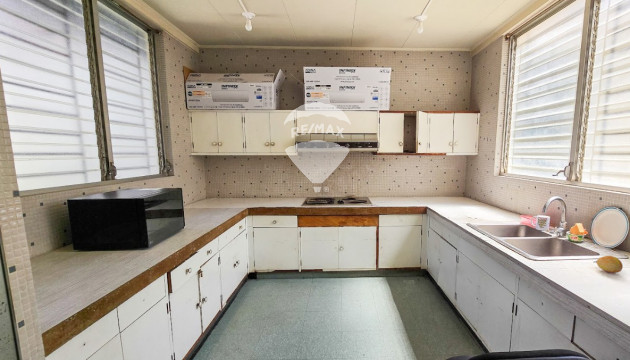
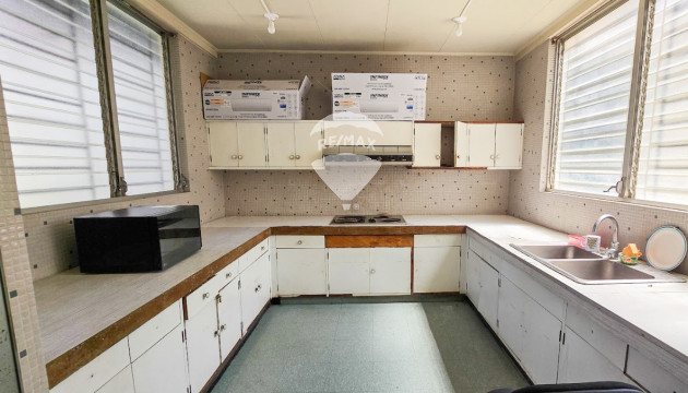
- fruit (609, 264)
